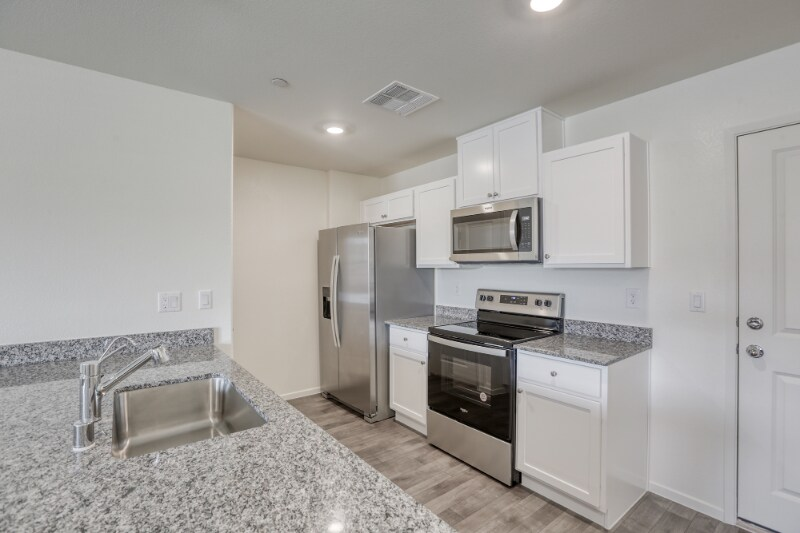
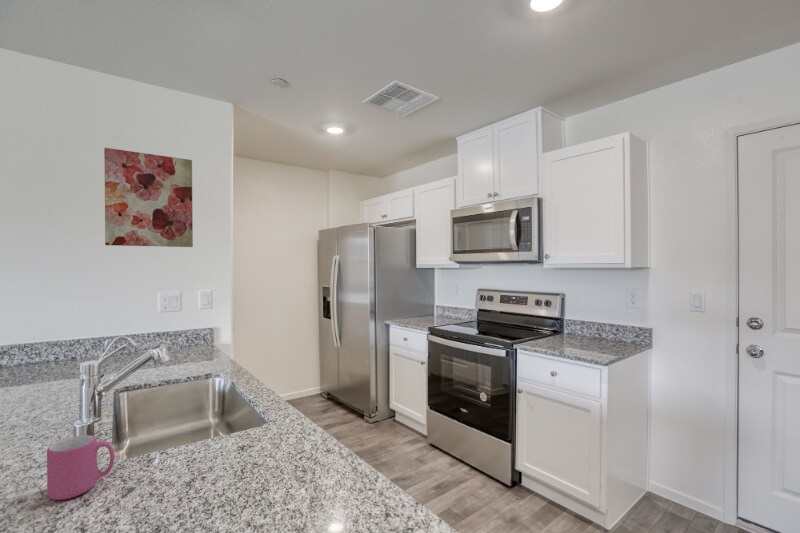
+ mug (82, 464)
+ wall art (150, 200)
